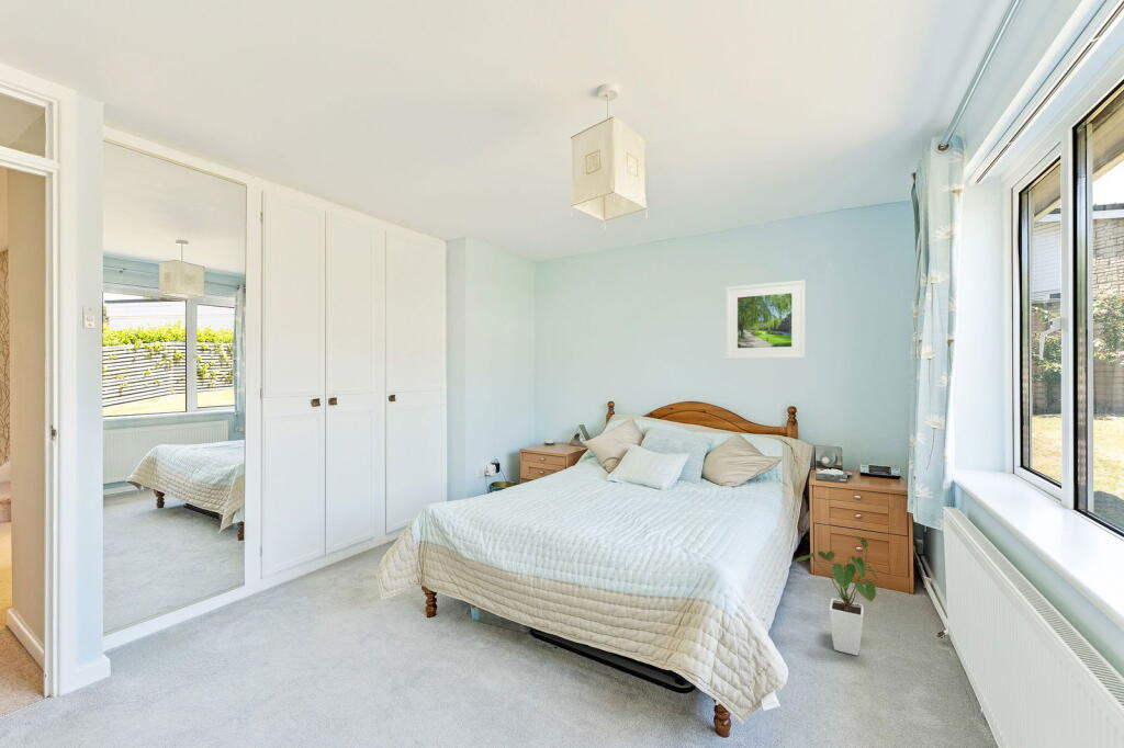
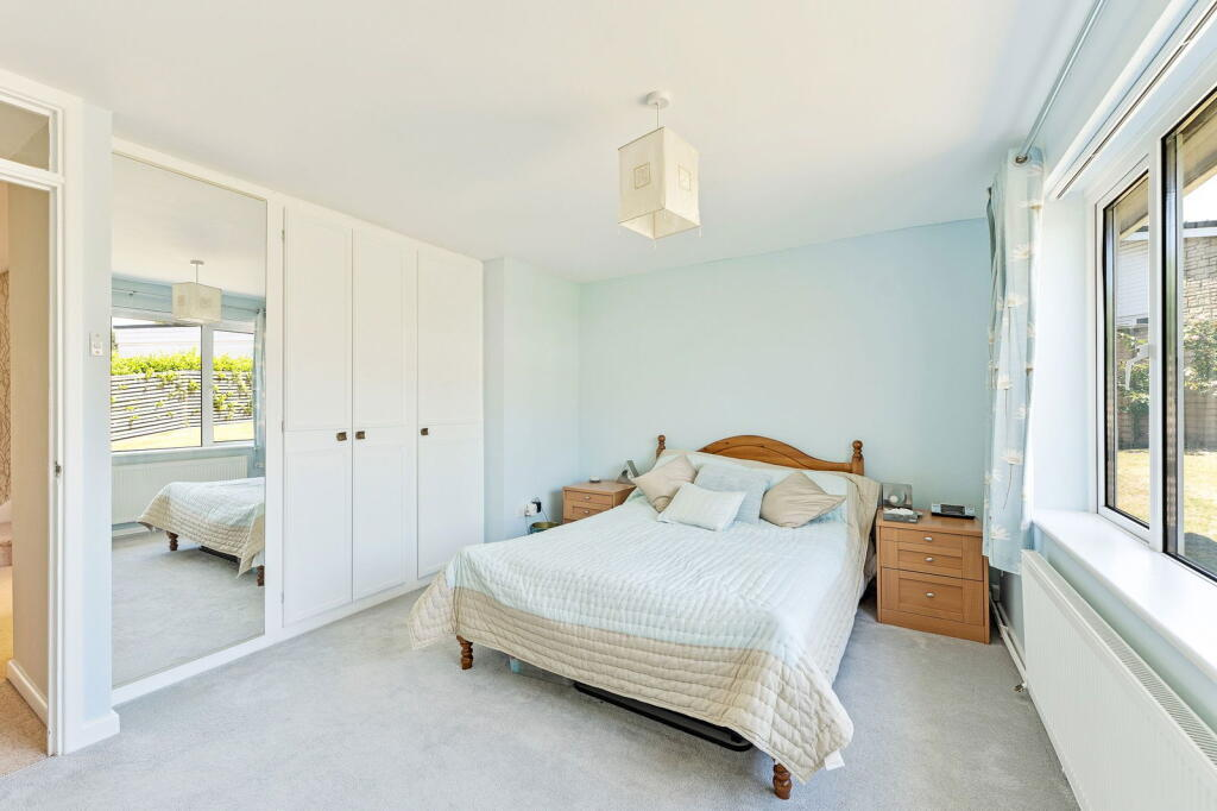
- house plant (839, 596)
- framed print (764, 321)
